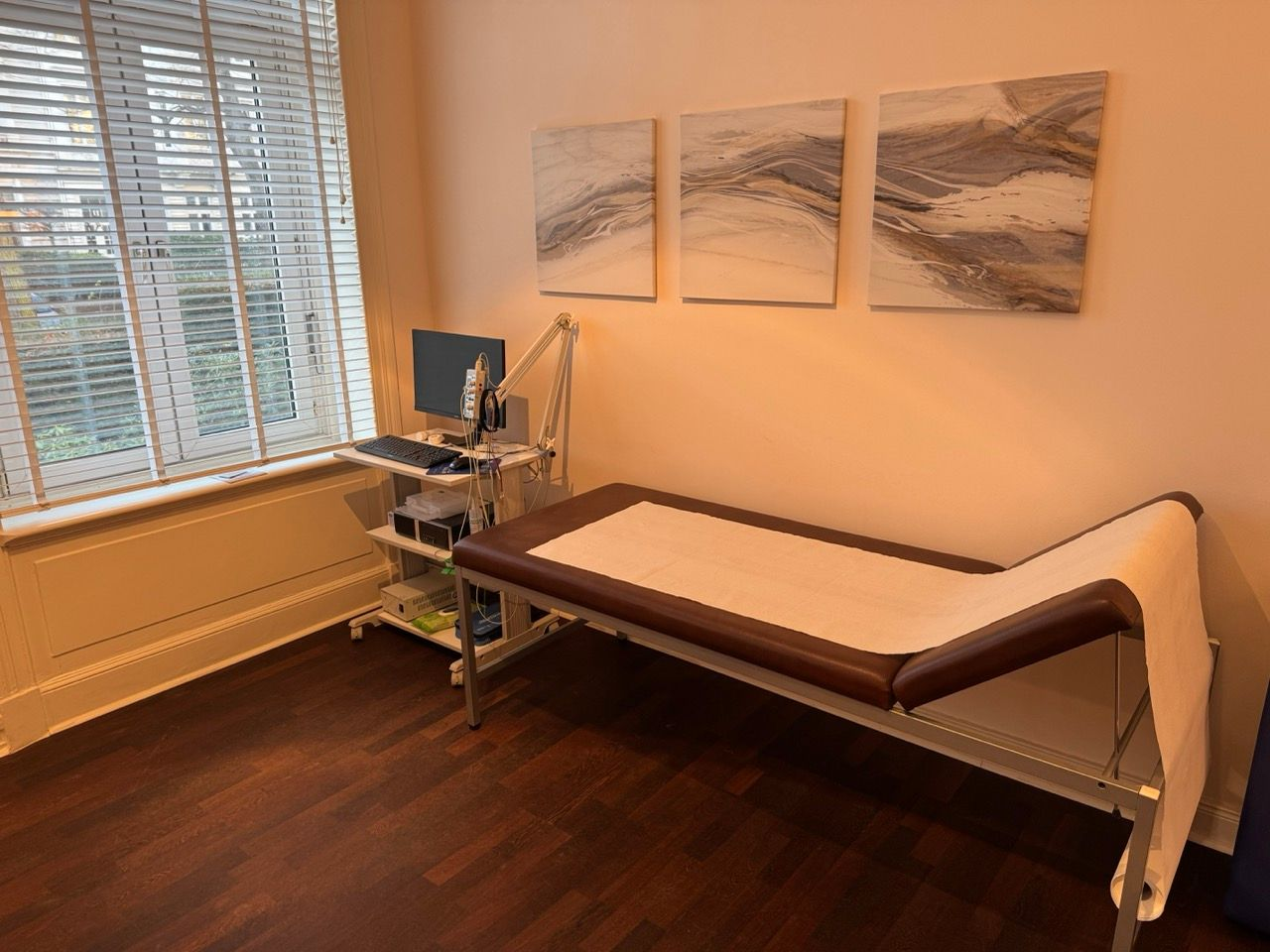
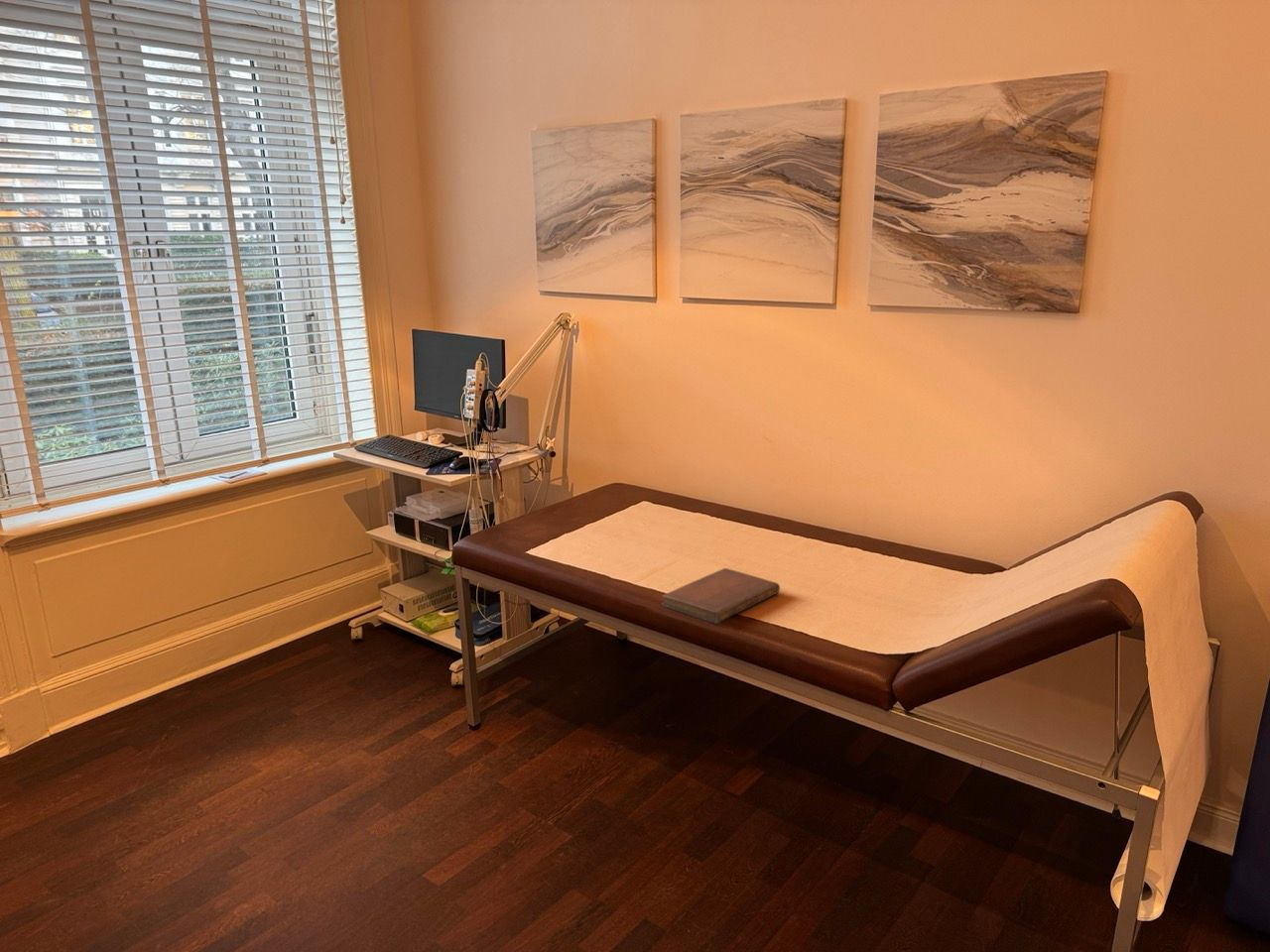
+ notebook (721, 594)
